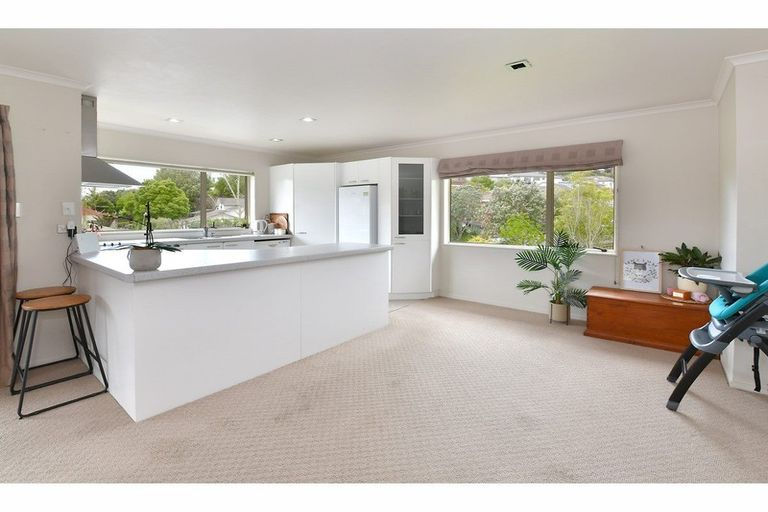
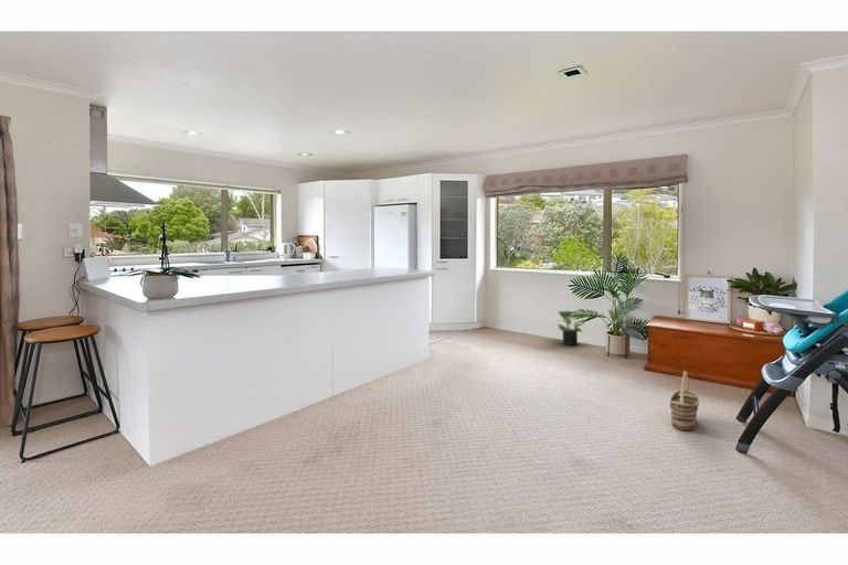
+ basket (685, 397)
+ potted plant (566, 326)
